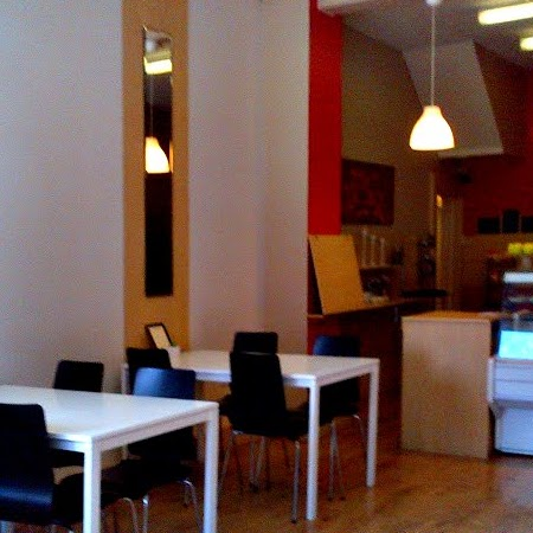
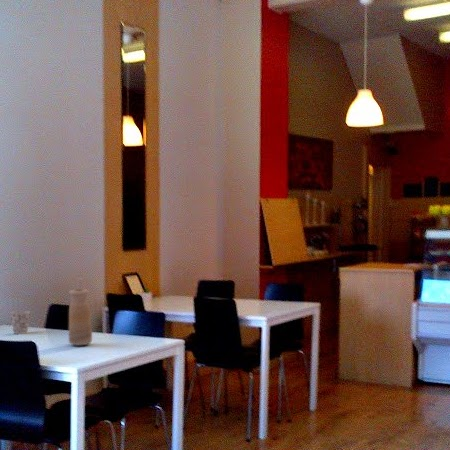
+ vase (80, 317)
+ cup (20, 322)
